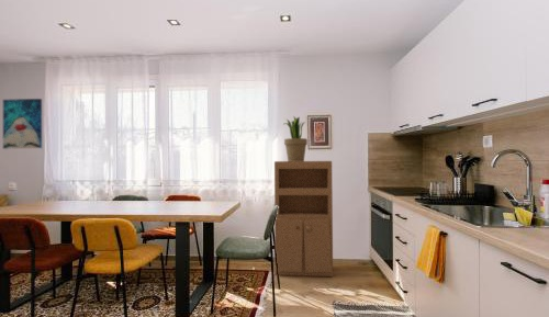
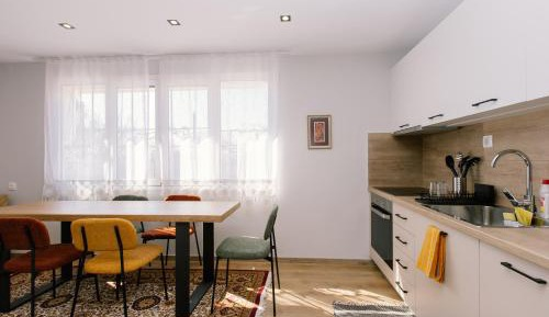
- potted plant (293, 138)
- wall art (22, 123)
- storage cabinet (303, 216)
